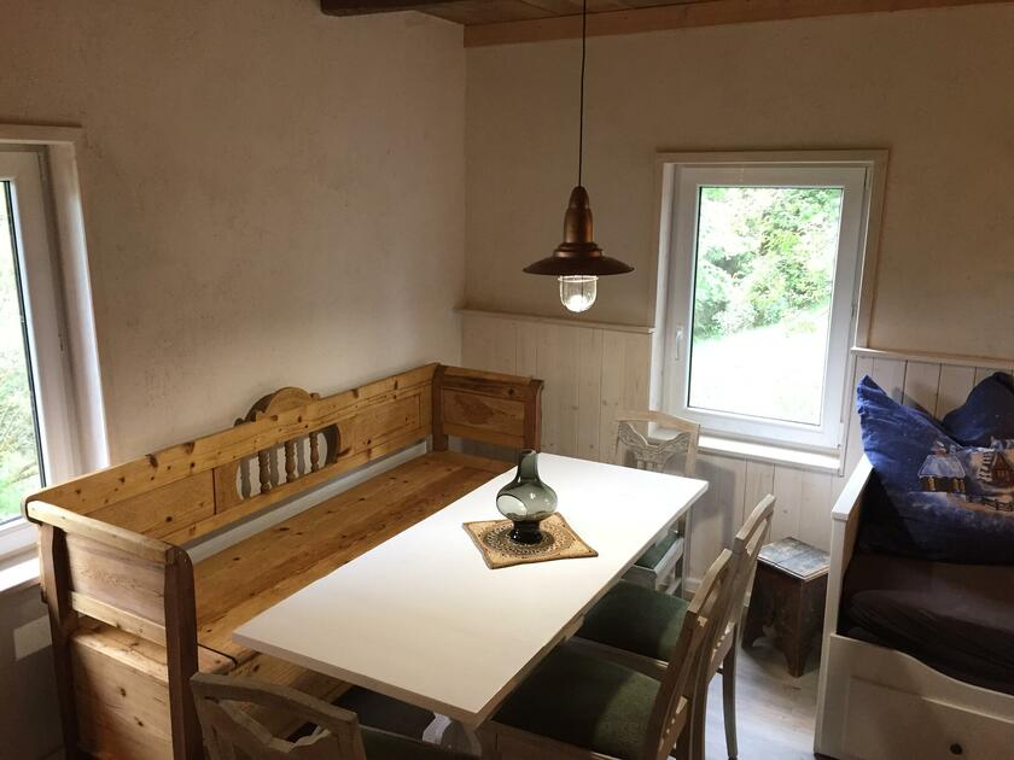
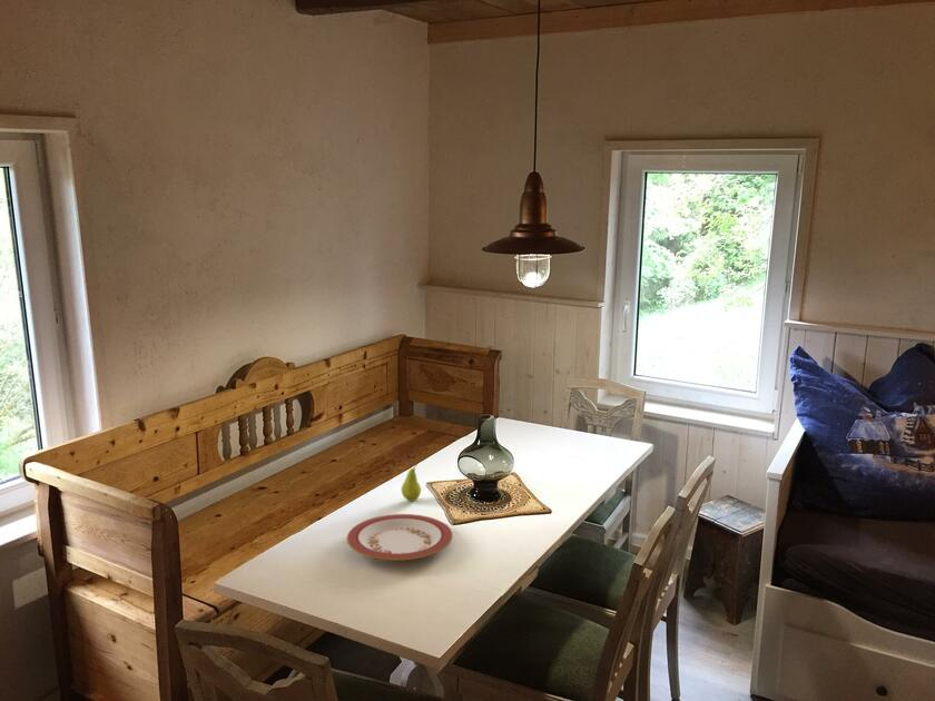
+ fruit (411, 481)
+ plate (400, 539)
